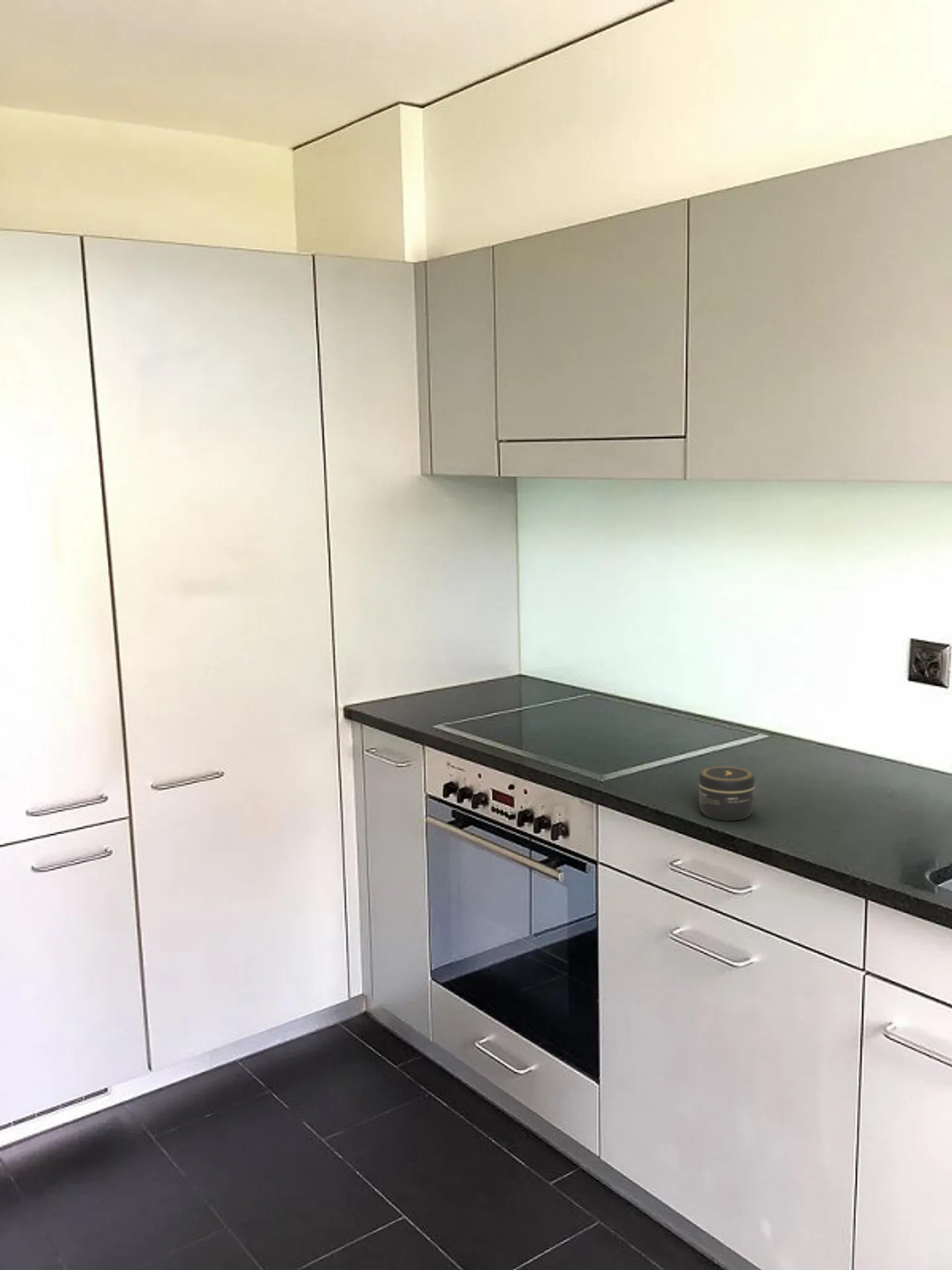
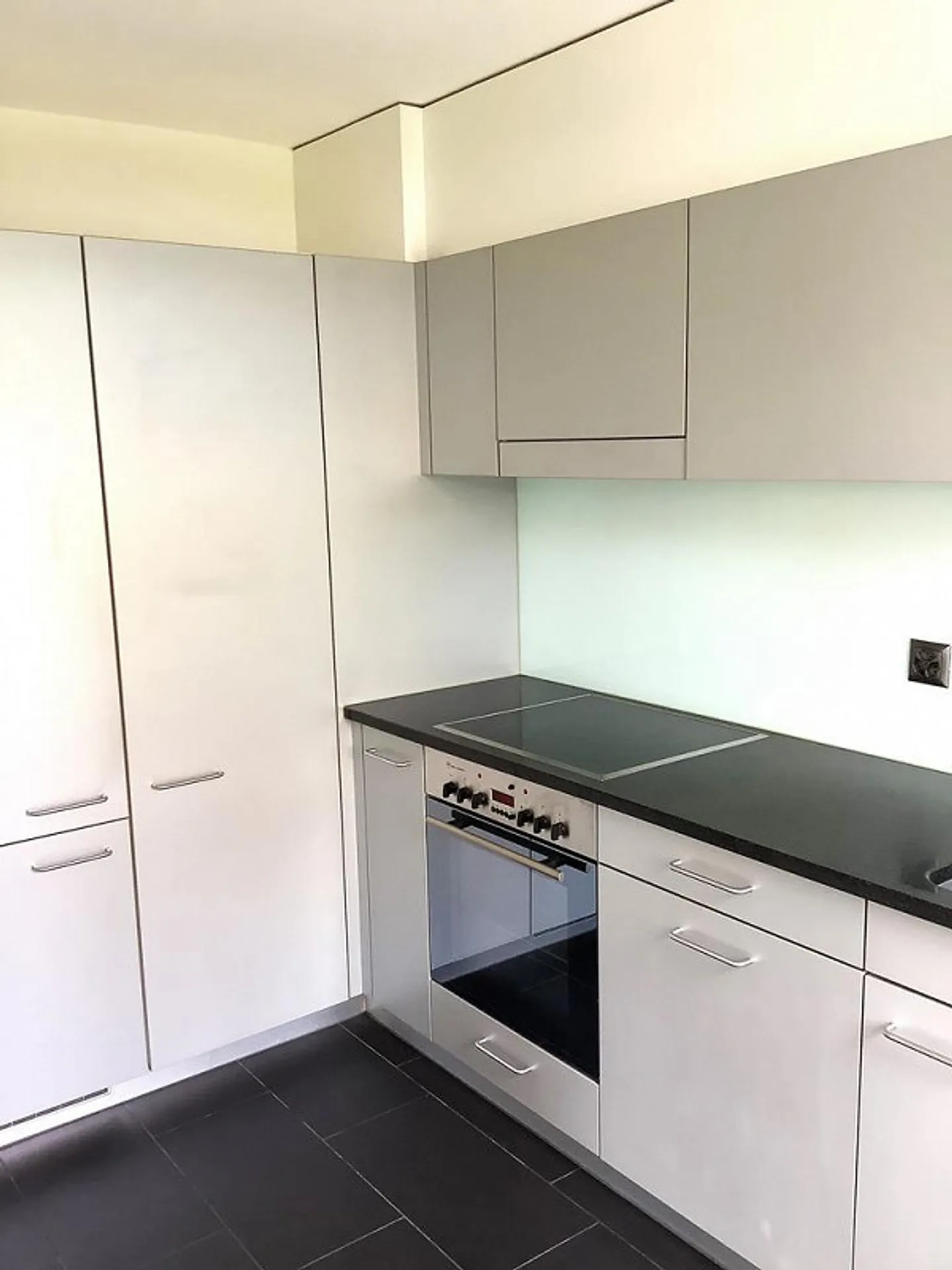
- jar (726, 793)
